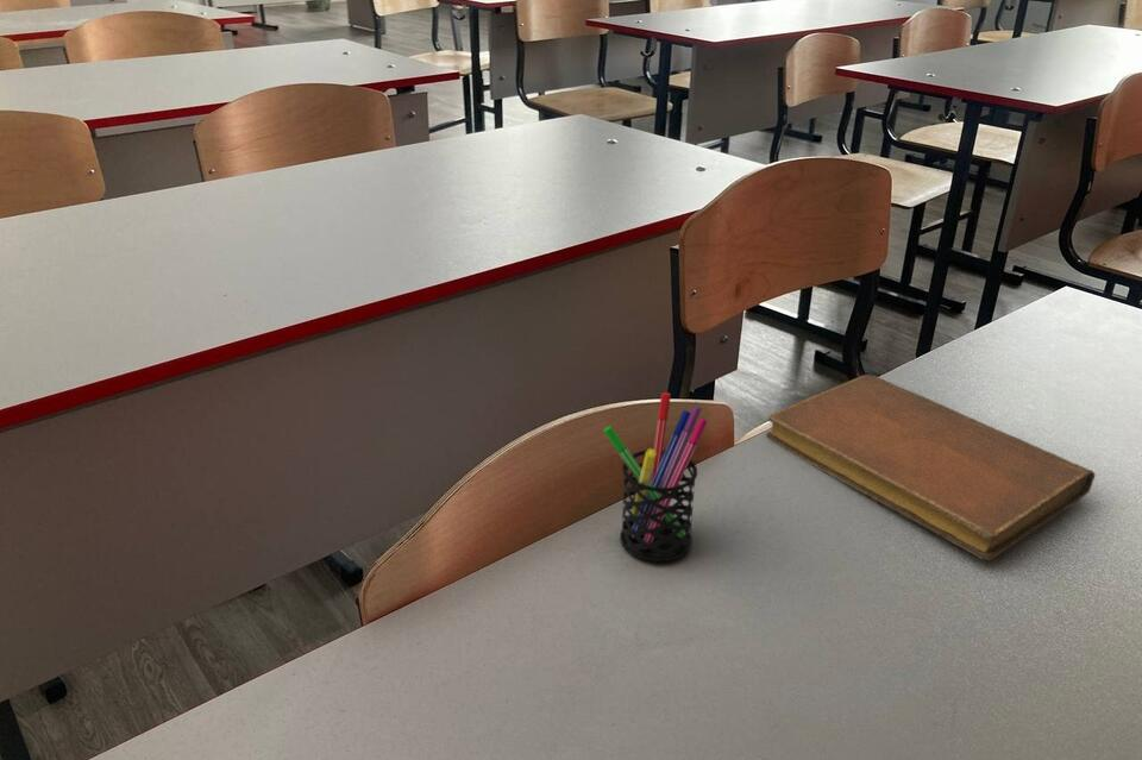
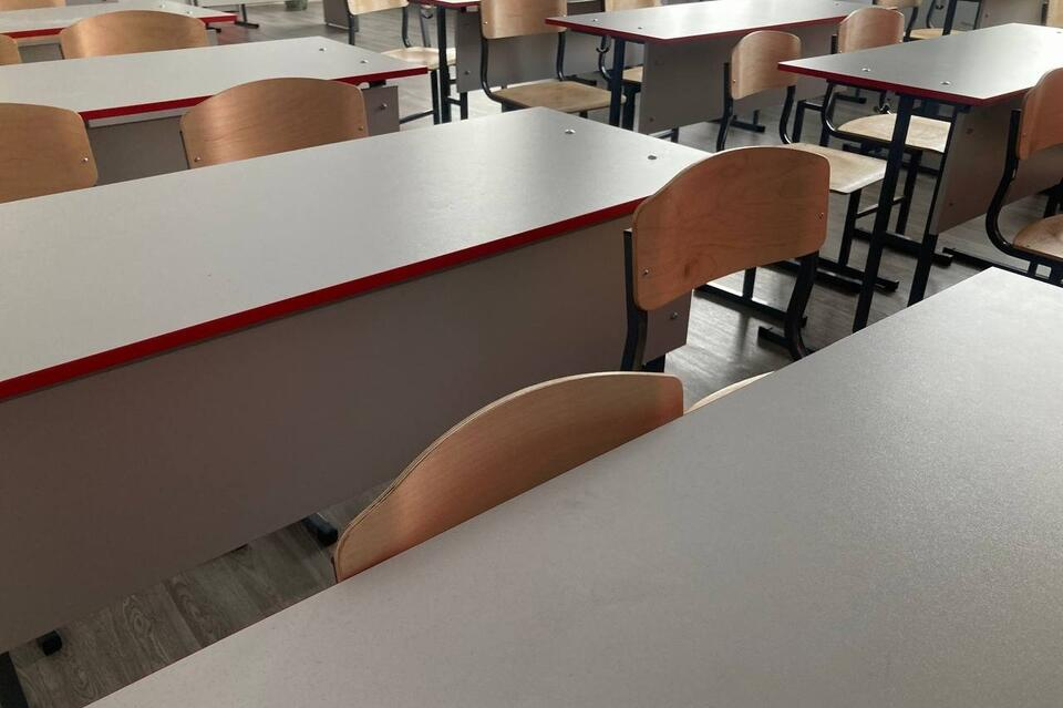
- pen holder (651, 475)
- notebook (921, 452)
